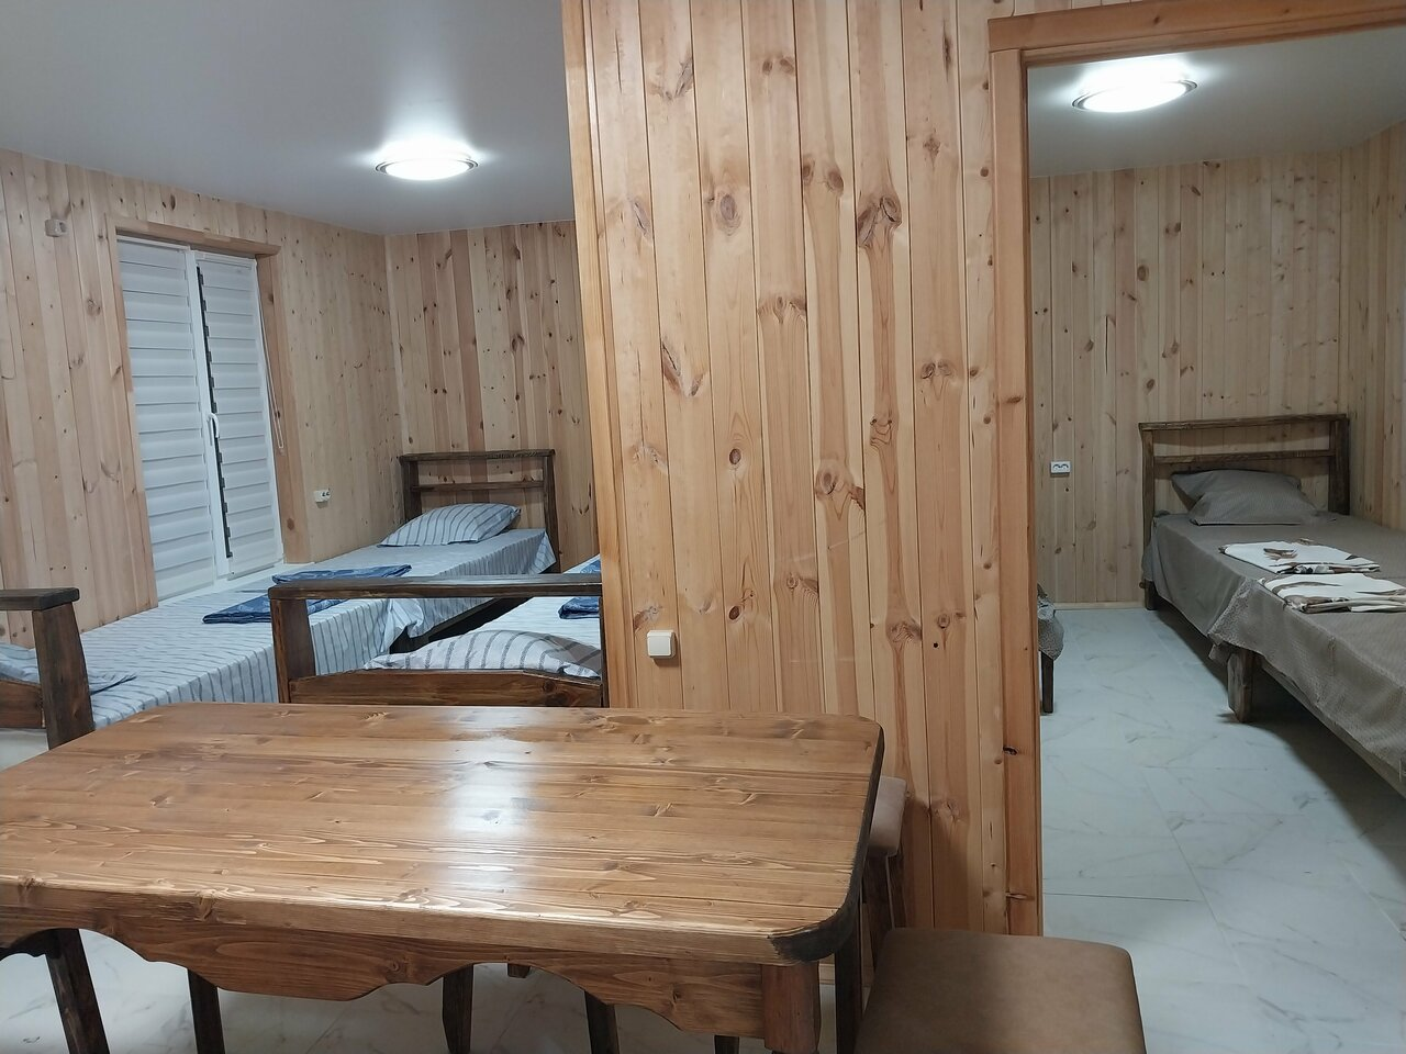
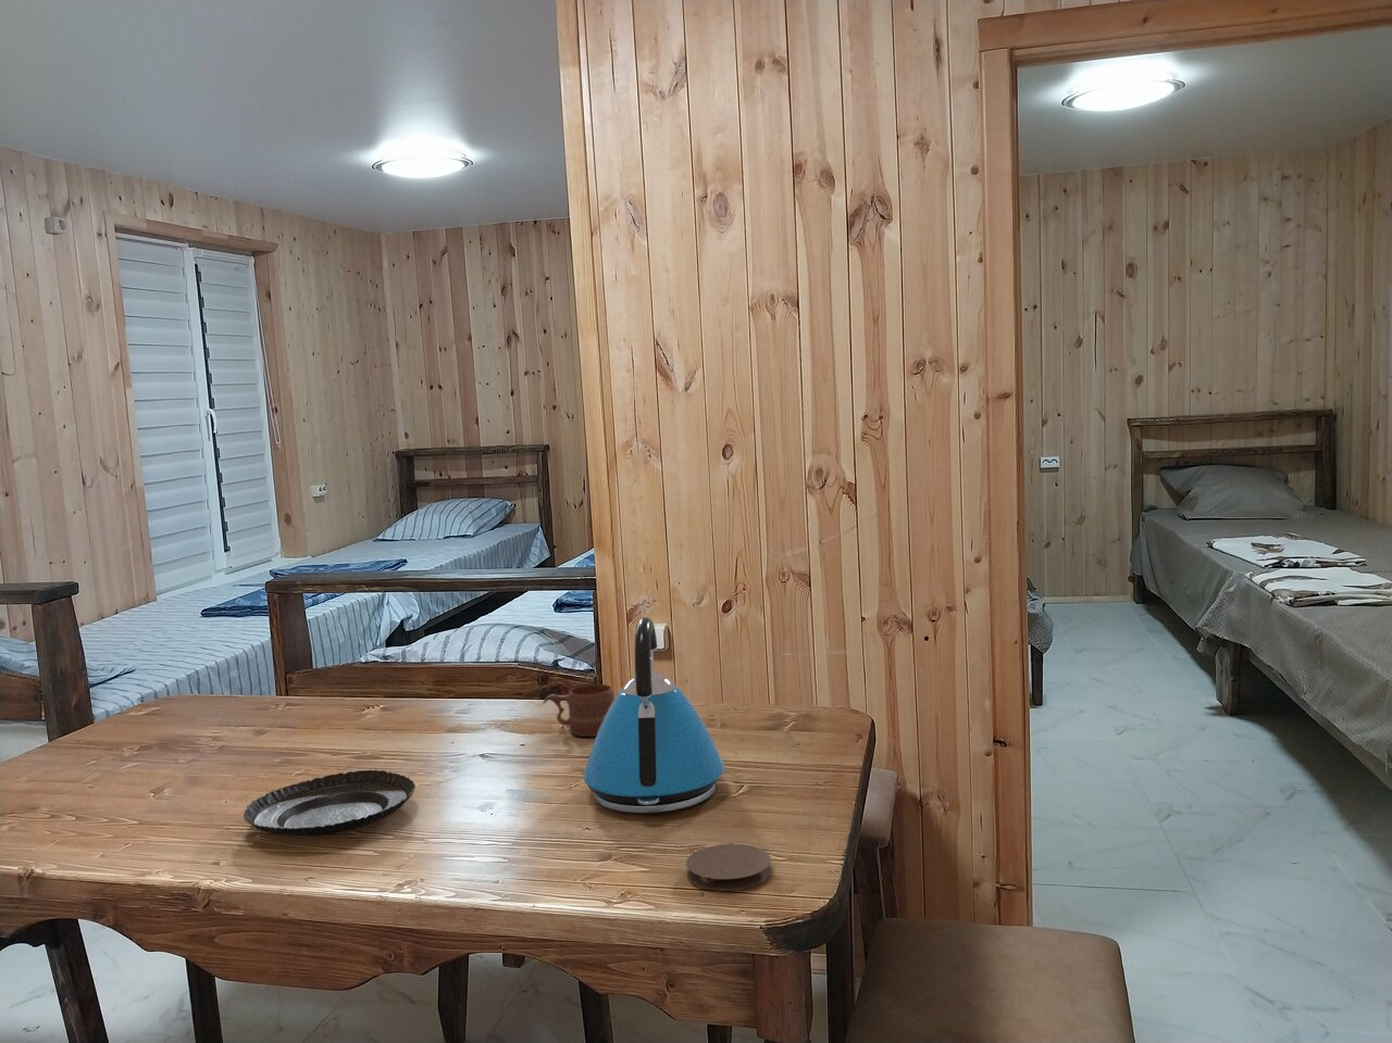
+ mug (580, 710)
+ coaster (729, 866)
+ kettle (649, 707)
+ tart tin (332, 806)
